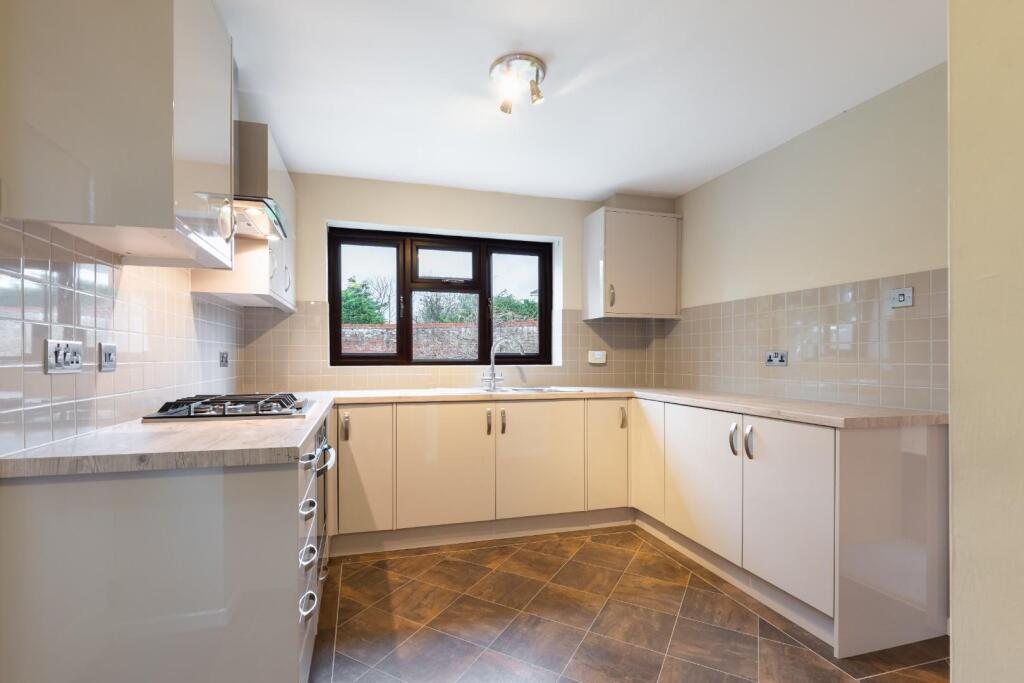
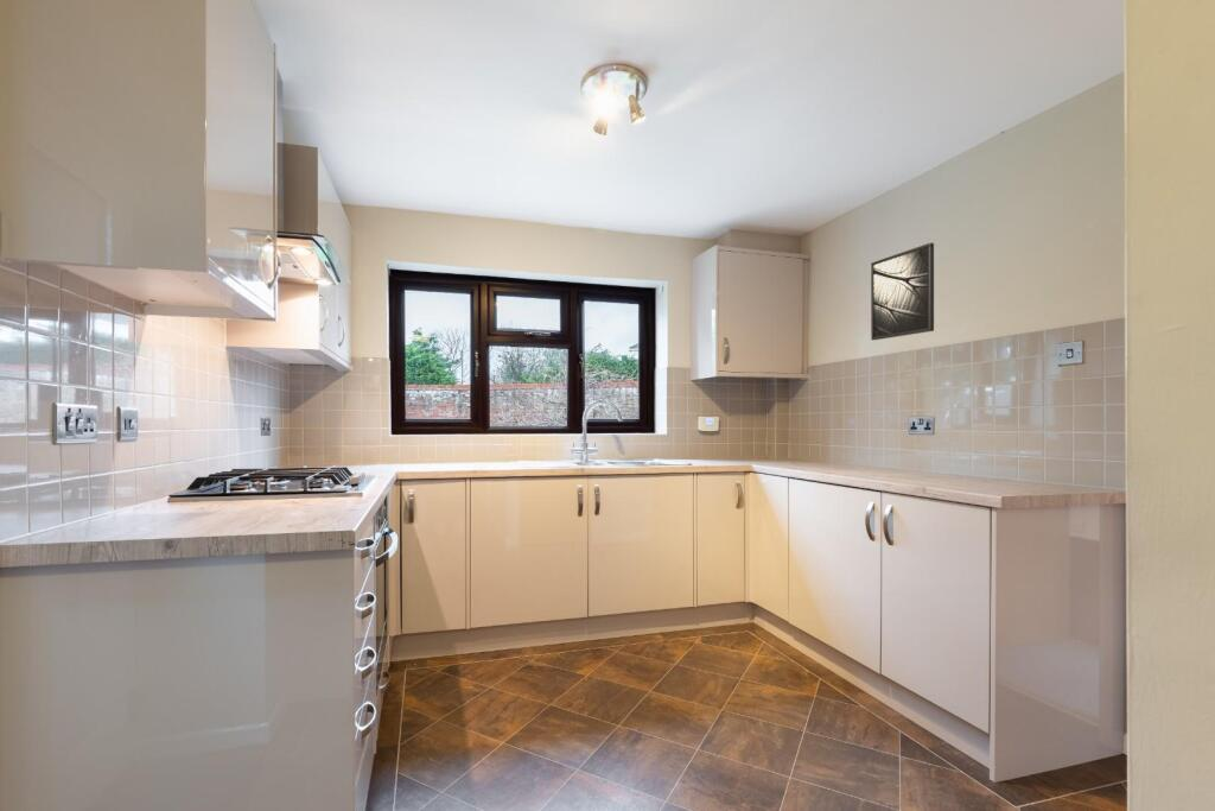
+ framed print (899, 294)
